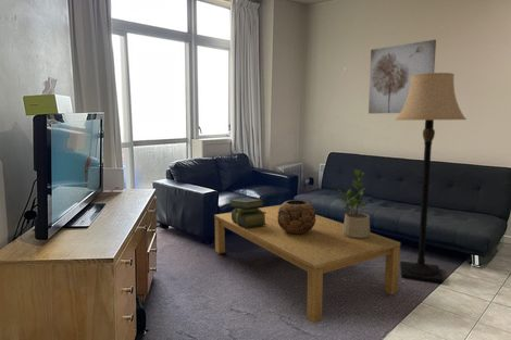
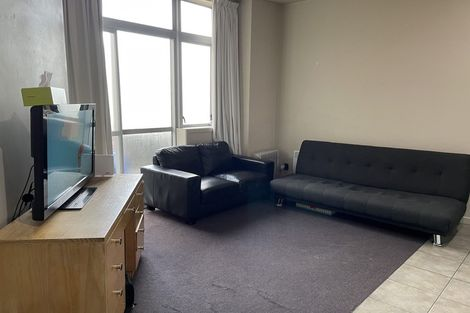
- coffee table (295, 249)
- potted plant (354, 202)
- stack of books (247, 211)
- decorative bowl (296, 216)
- wall art (399, 79)
- lamp (425, 177)
